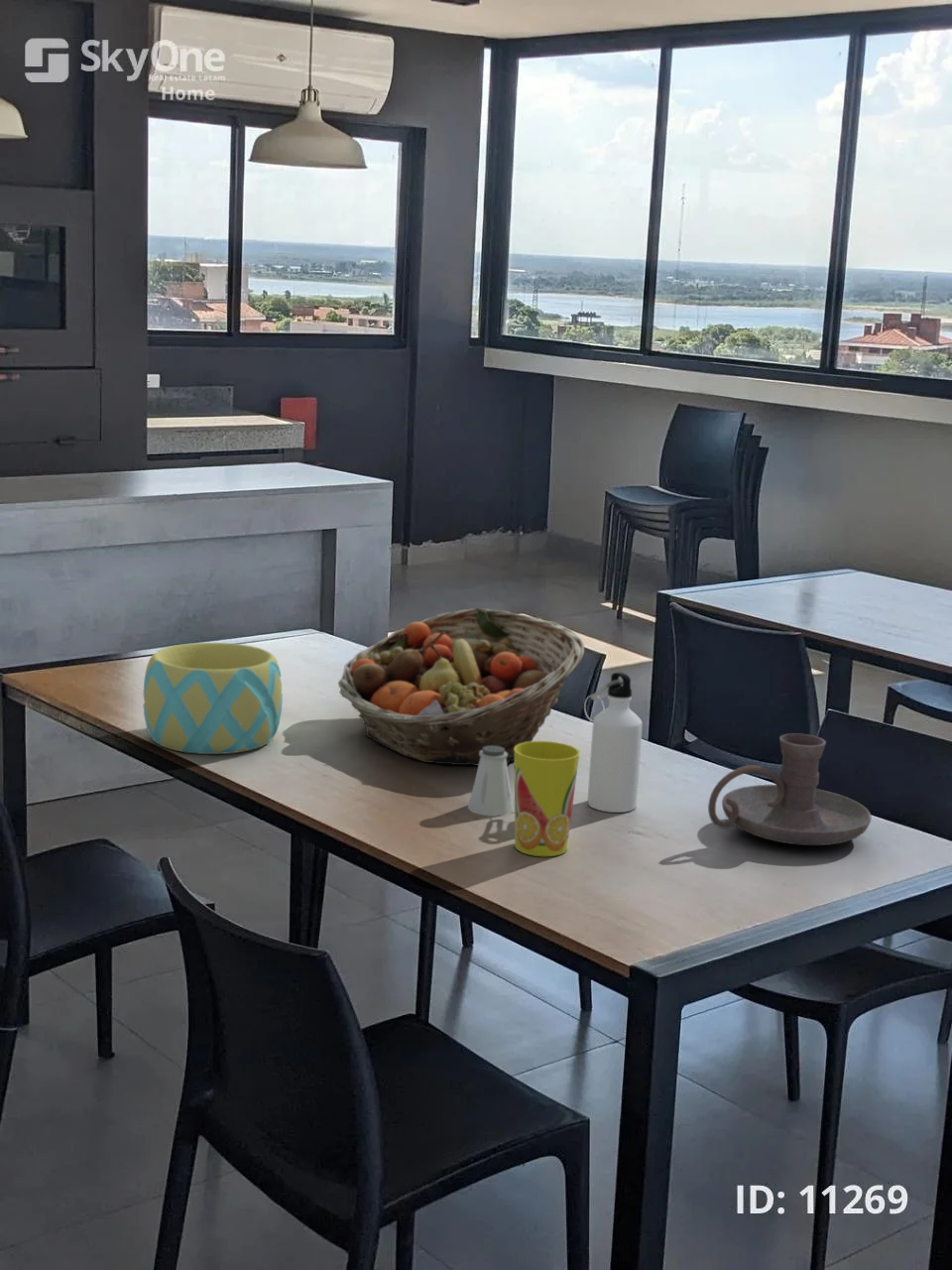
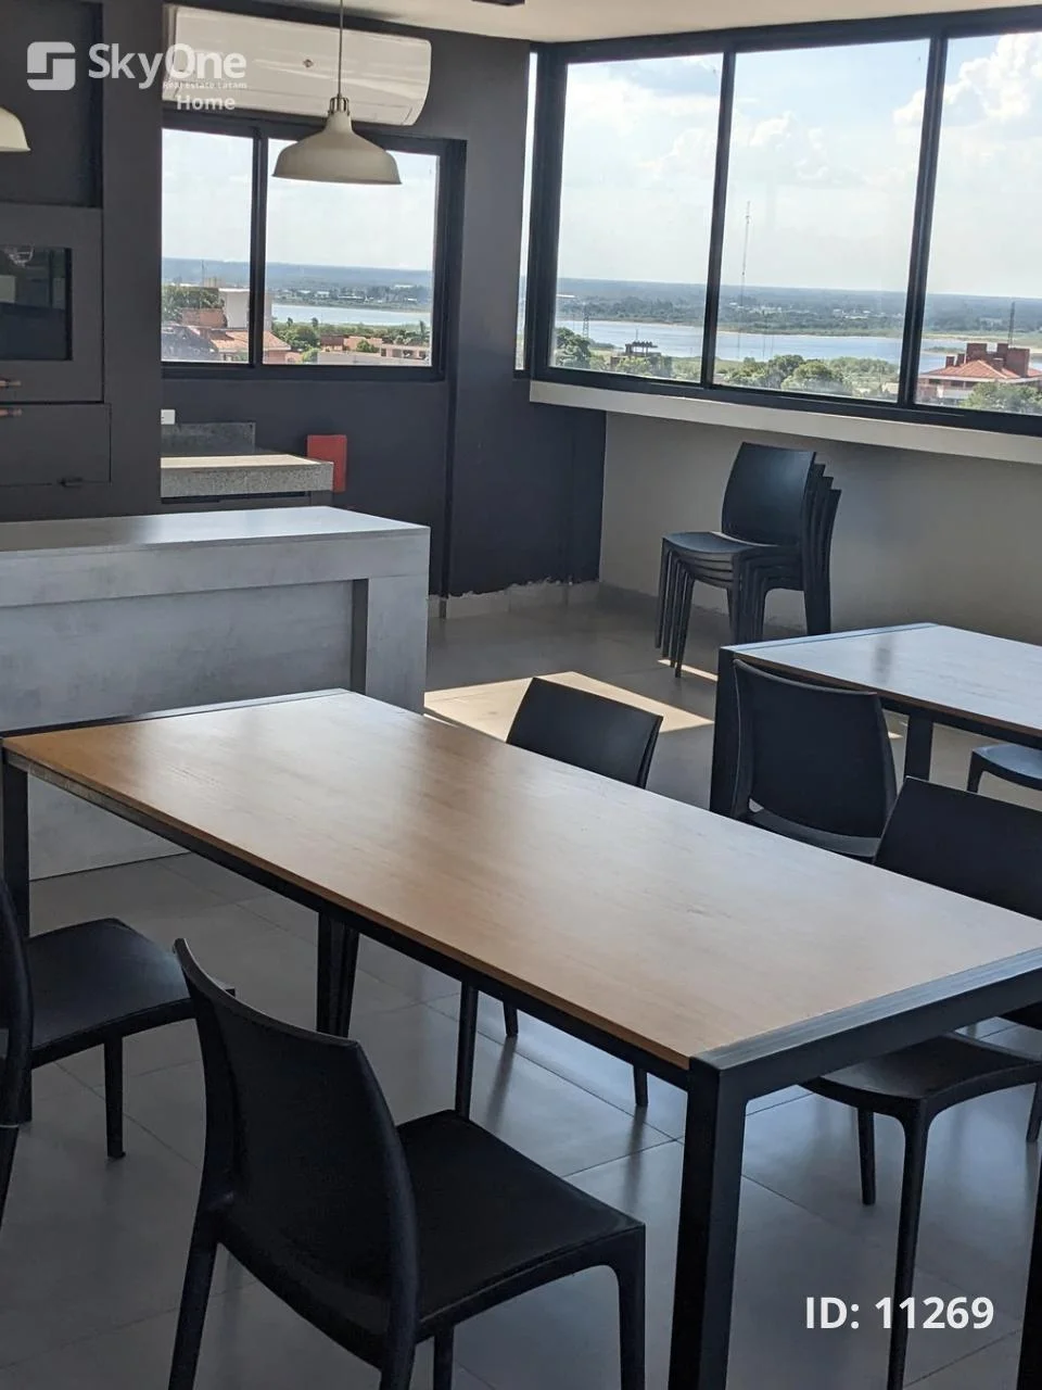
- saltshaker (492, 779)
- cup (543, 799)
- fruit basket (459, 683)
- bowl (213, 697)
- candle holder (784, 788)
- water bottle (608, 736)
